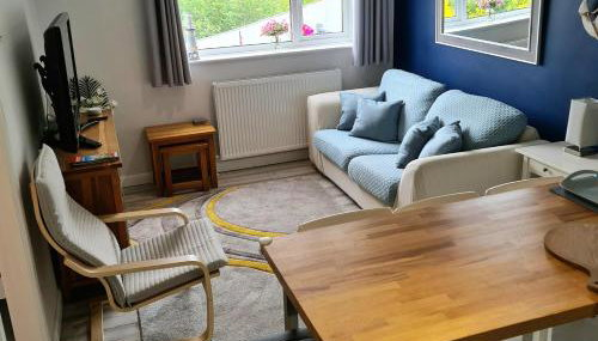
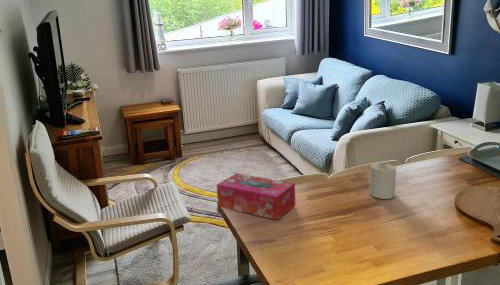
+ tissue box (255, 195)
+ candle (381, 177)
